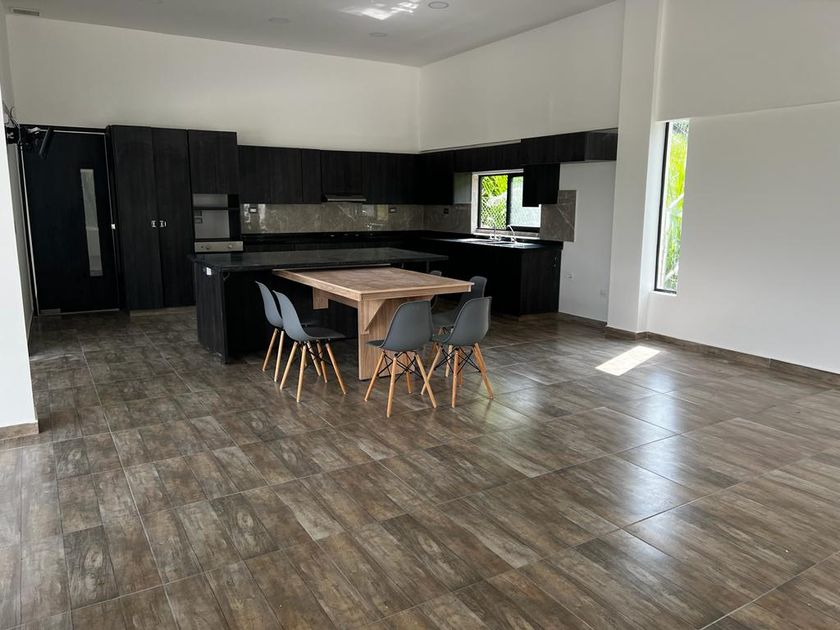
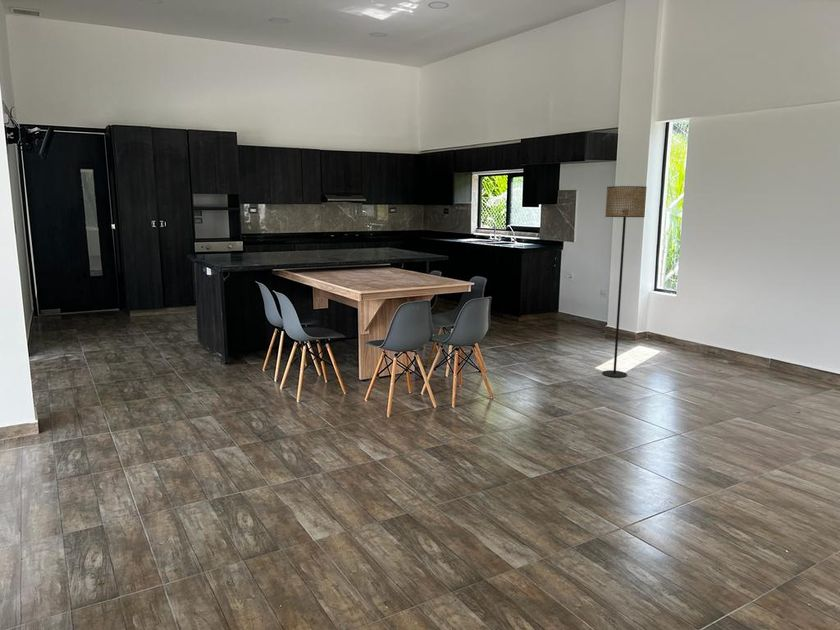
+ floor lamp (620, 283)
